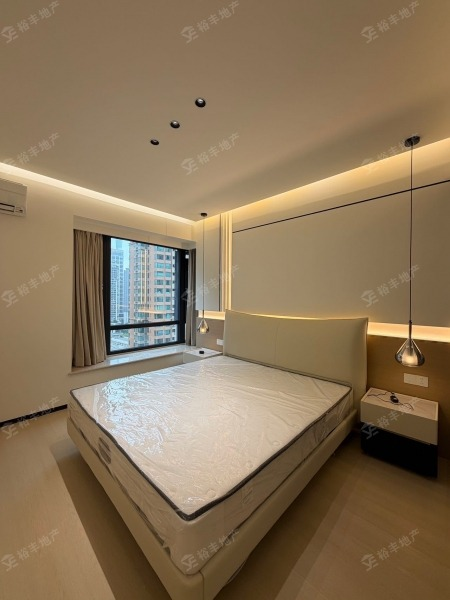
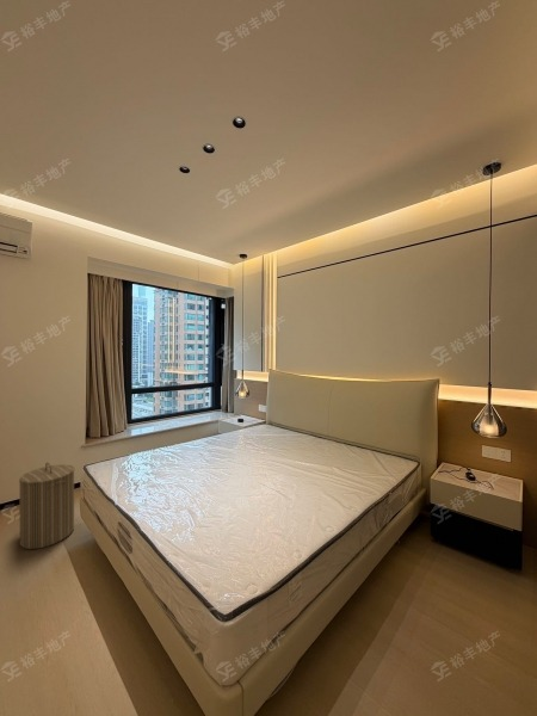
+ laundry hamper (48, 499)
